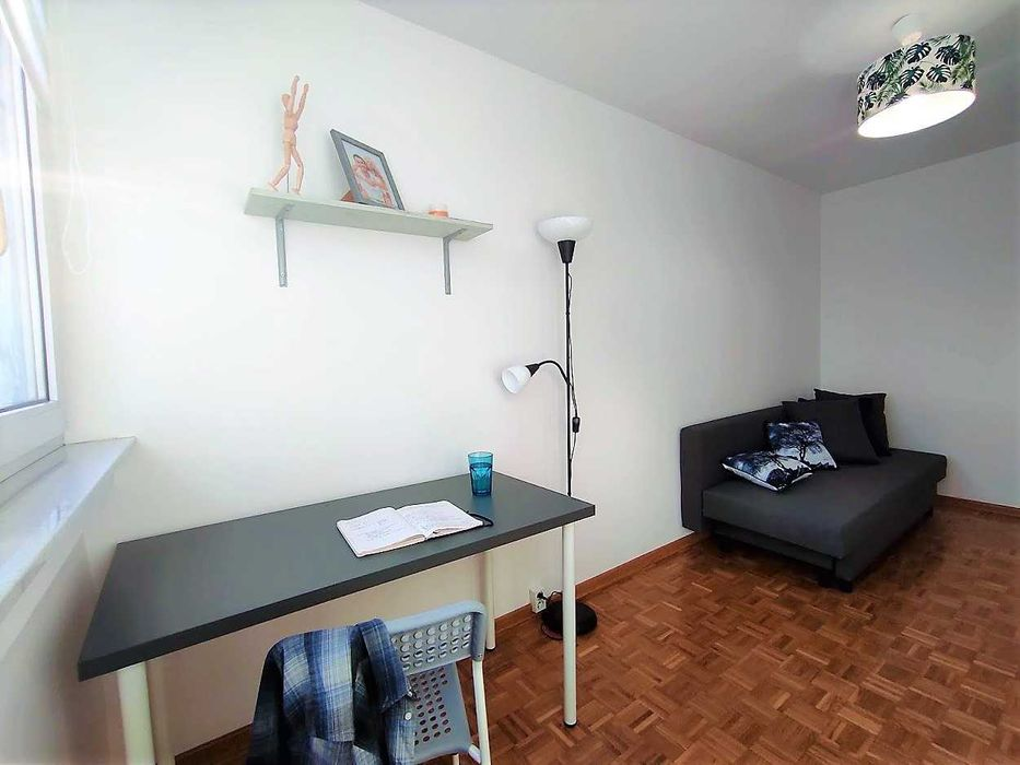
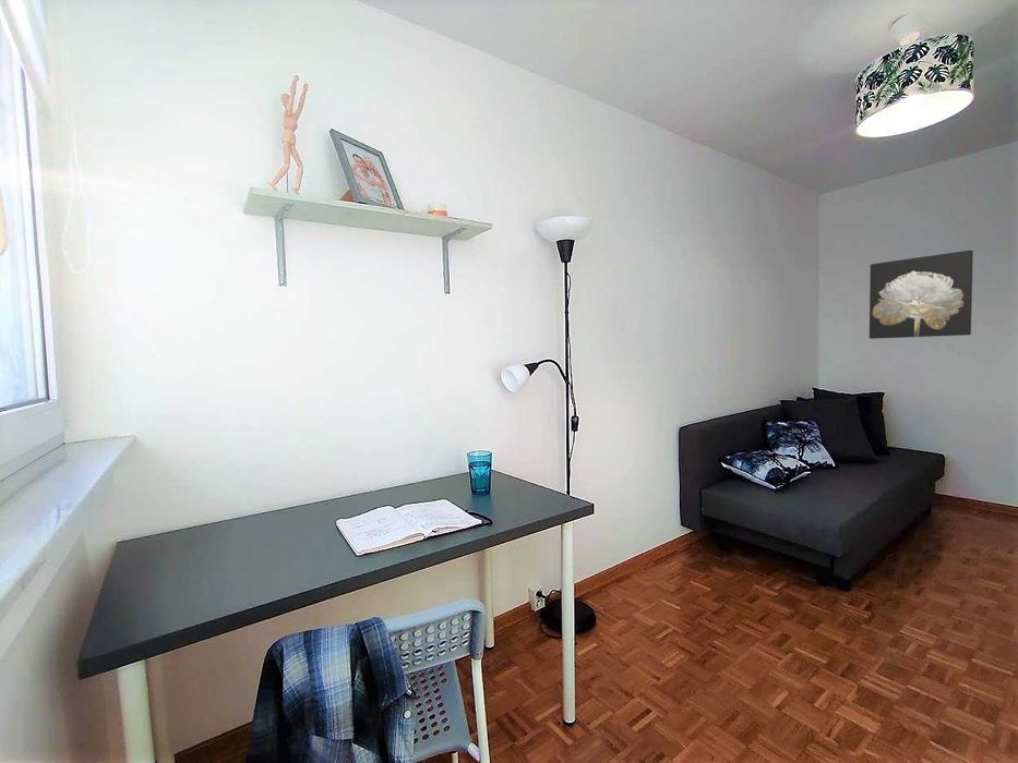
+ wall art (918, 298)
